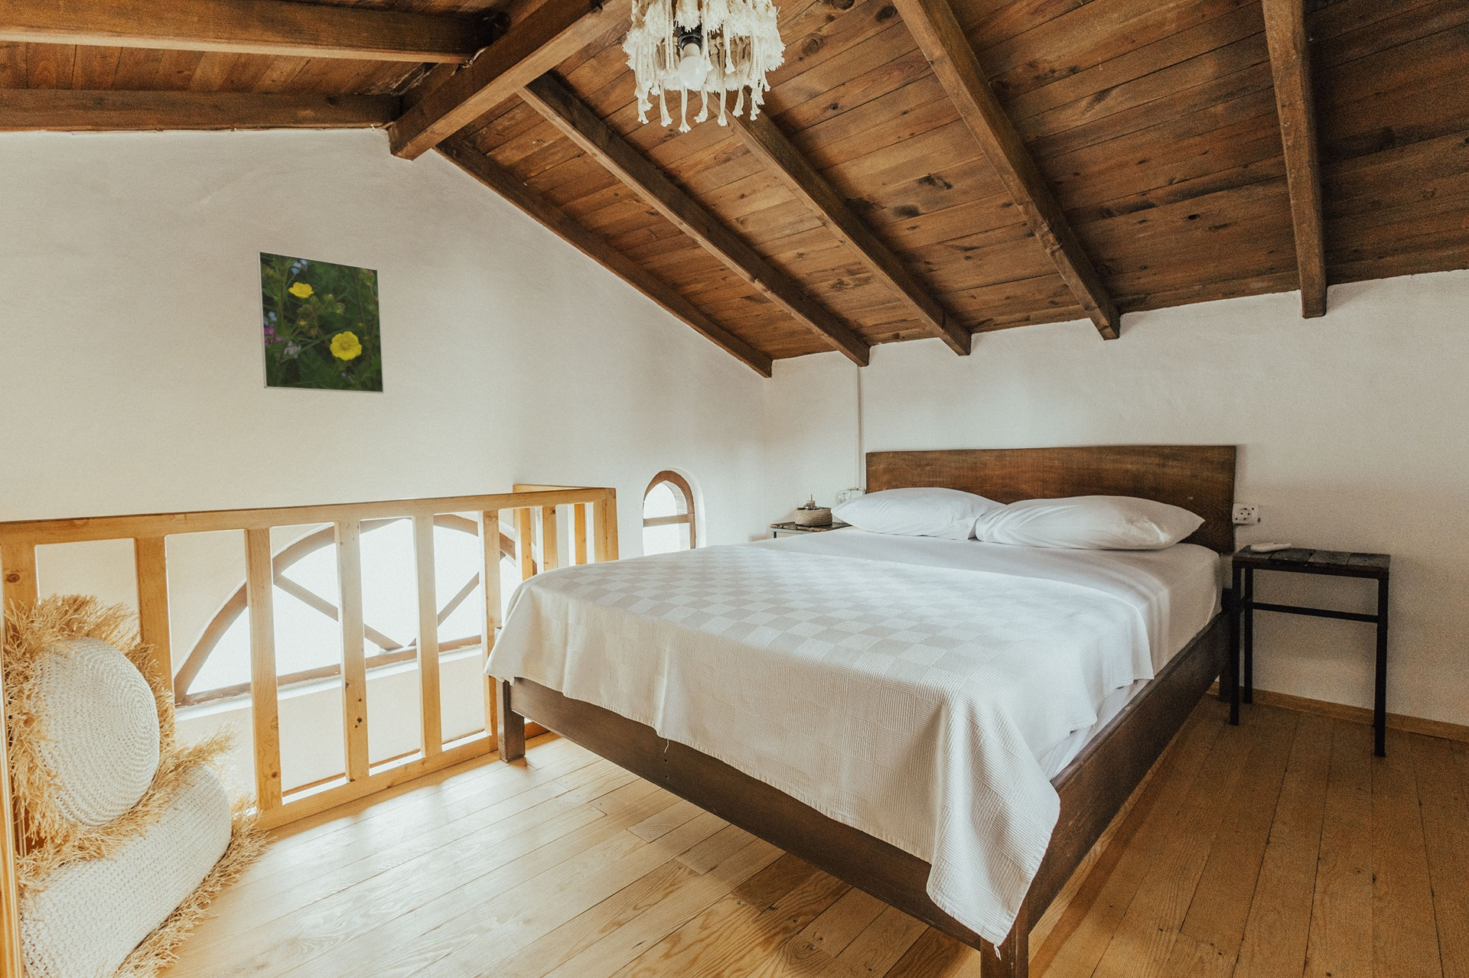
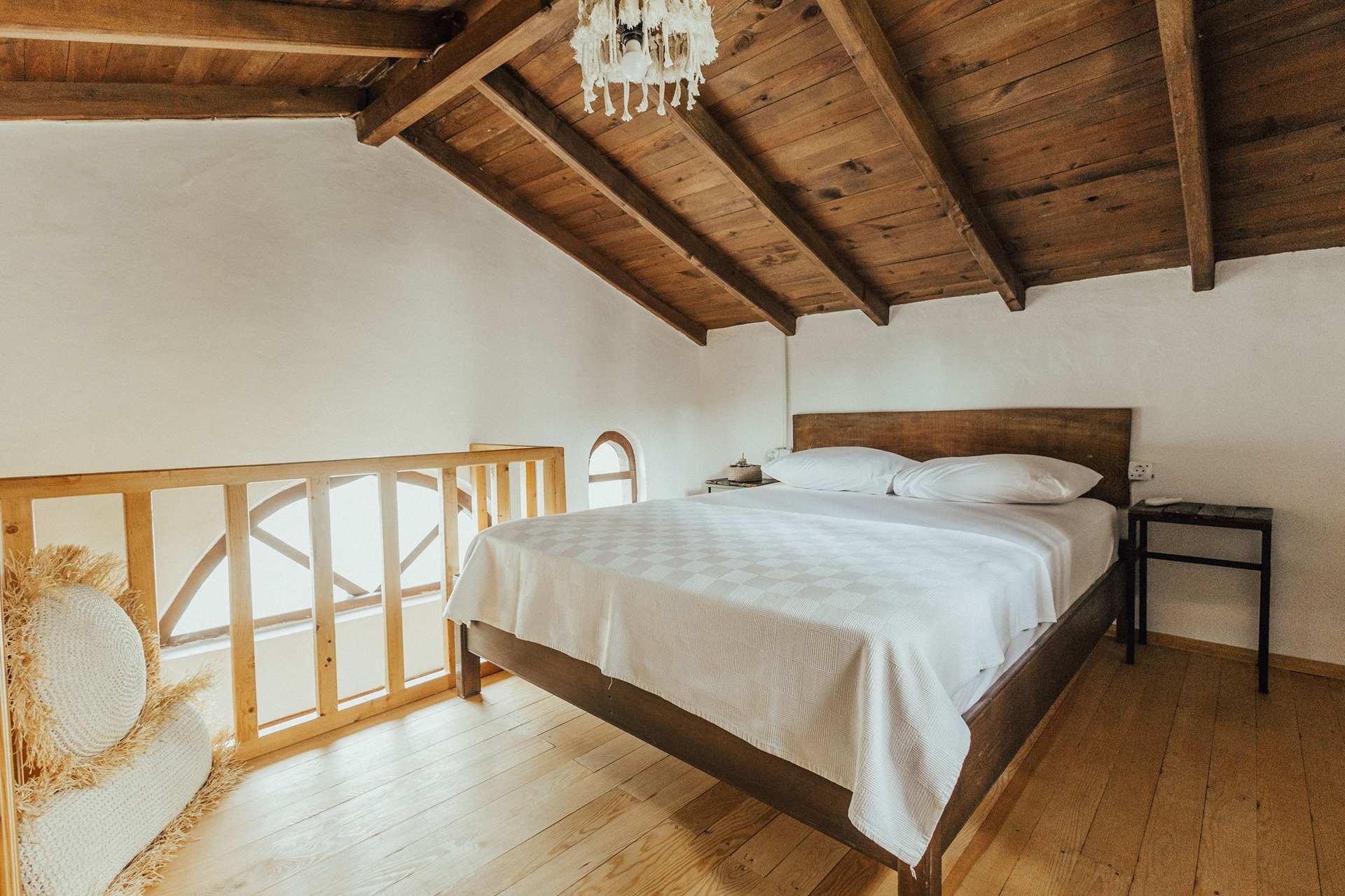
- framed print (323, 325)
